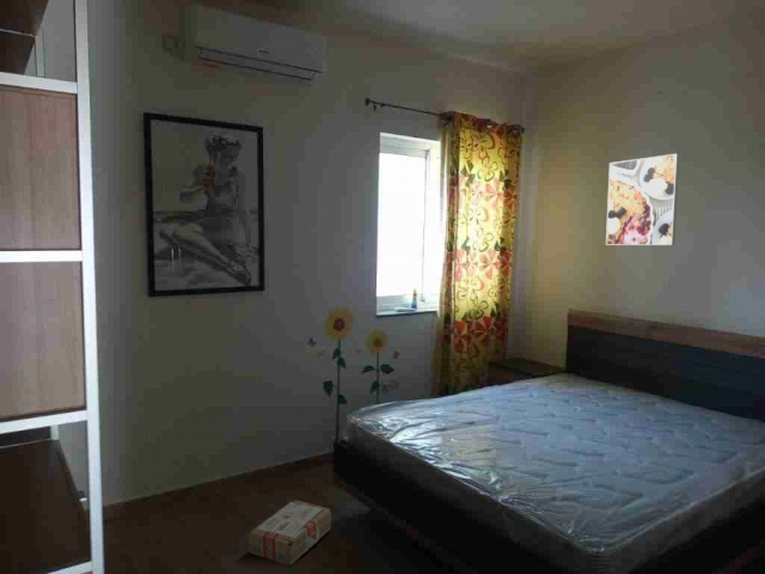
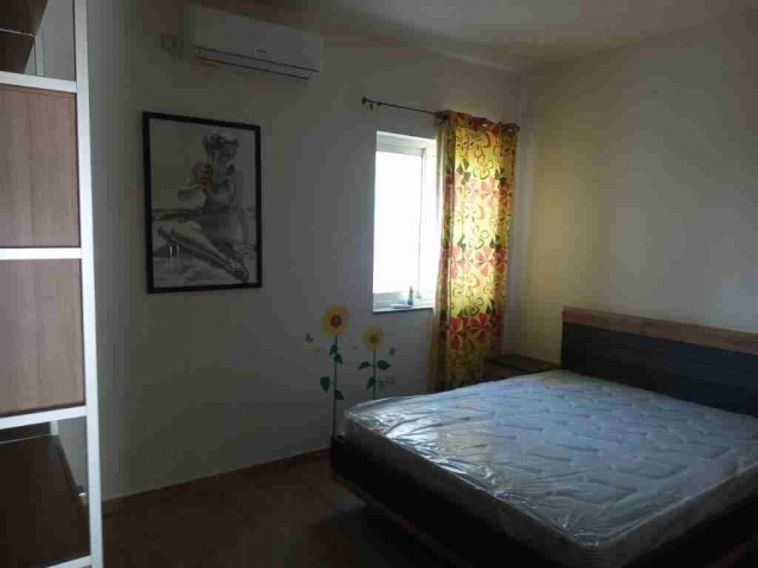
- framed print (639, 202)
- carton (292, 530)
